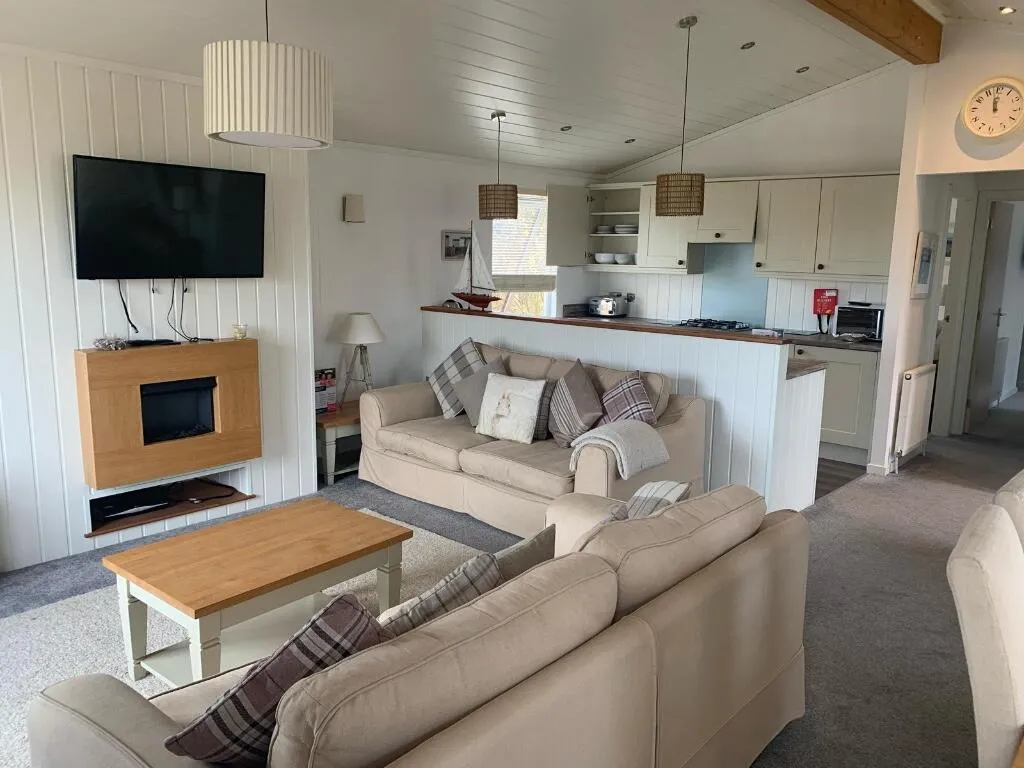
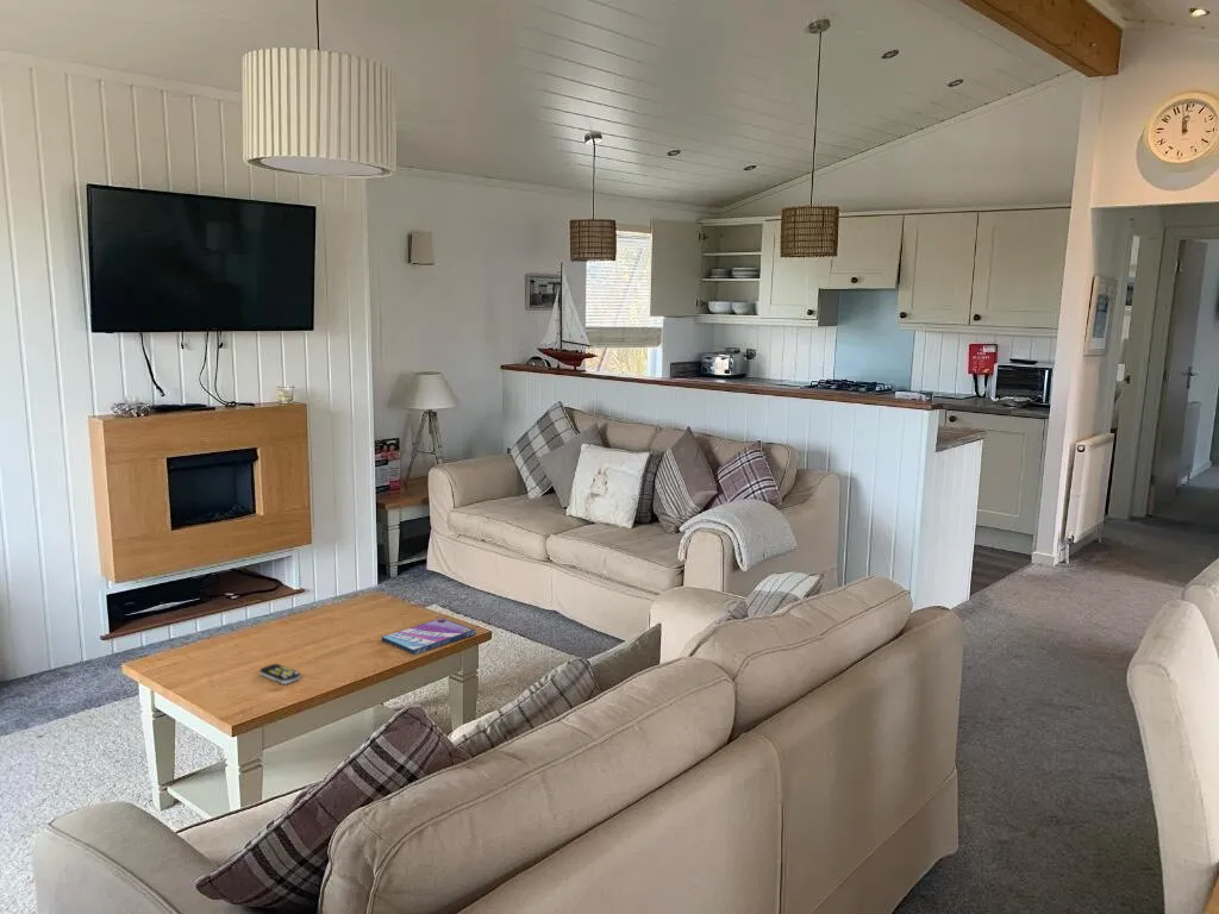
+ remote control (280, 672)
+ video game case (429, 634)
